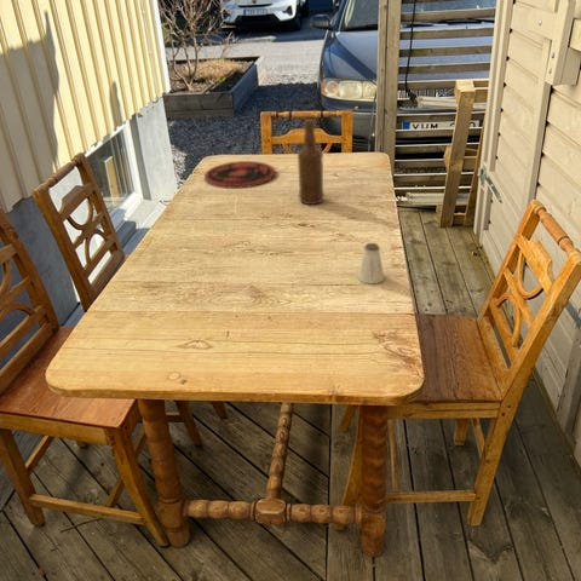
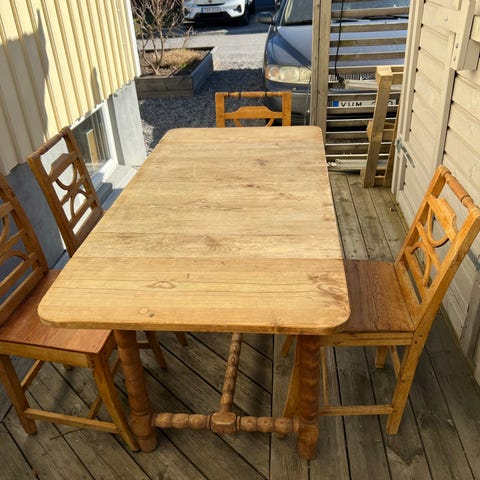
- plate (240, 173)
- bottle (310, 161)
- saltshaker (370, 261)
